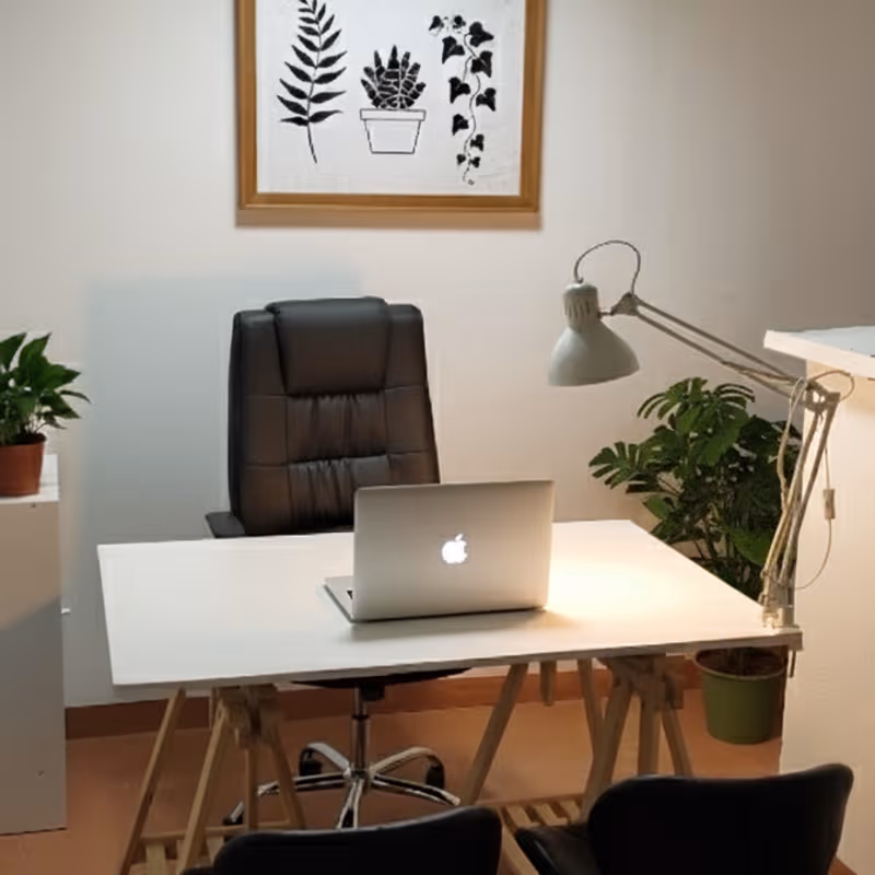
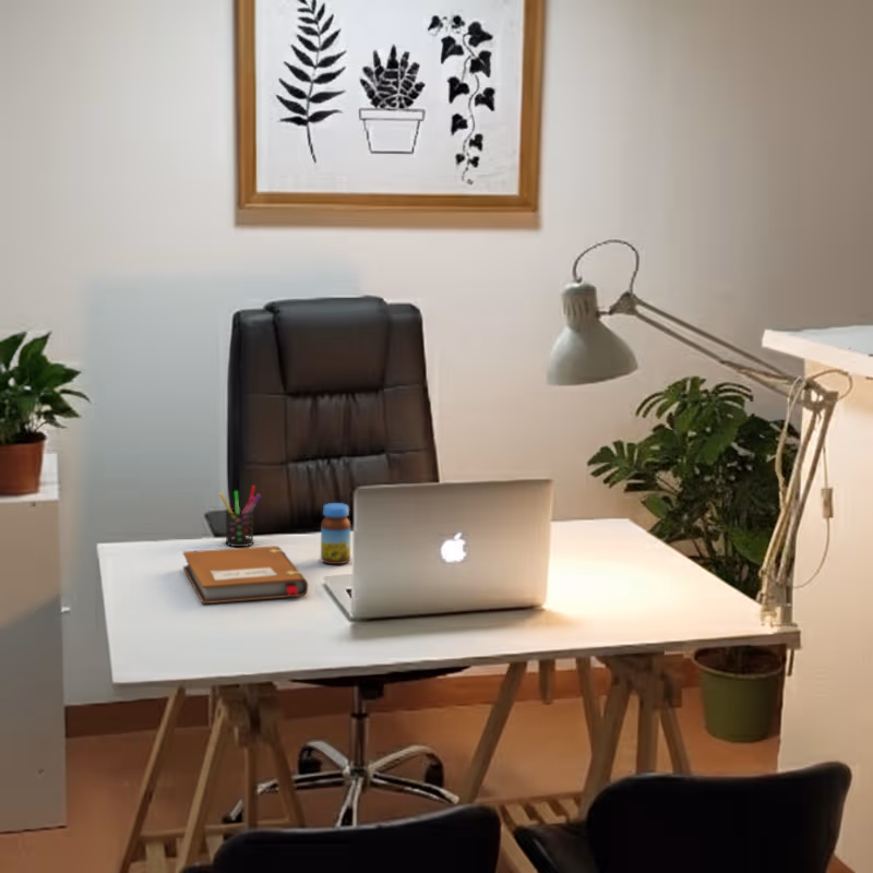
+ jar (335, 533)
+ pen holder (240, 514)
+ notebook (244, 574)
